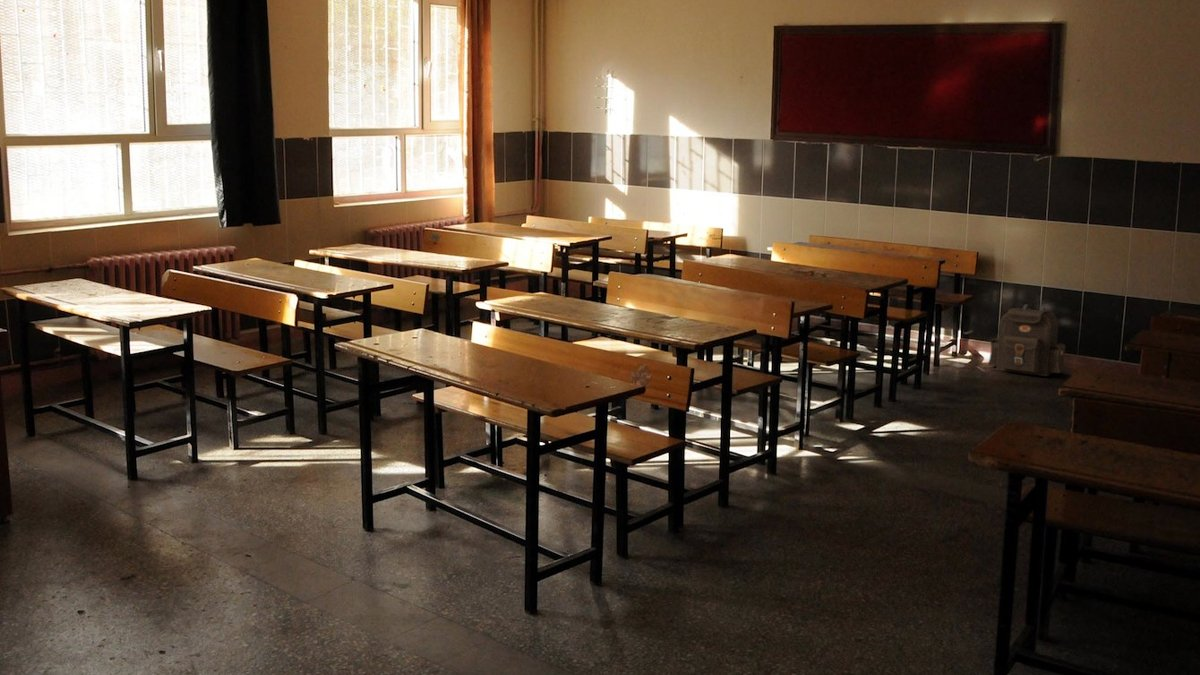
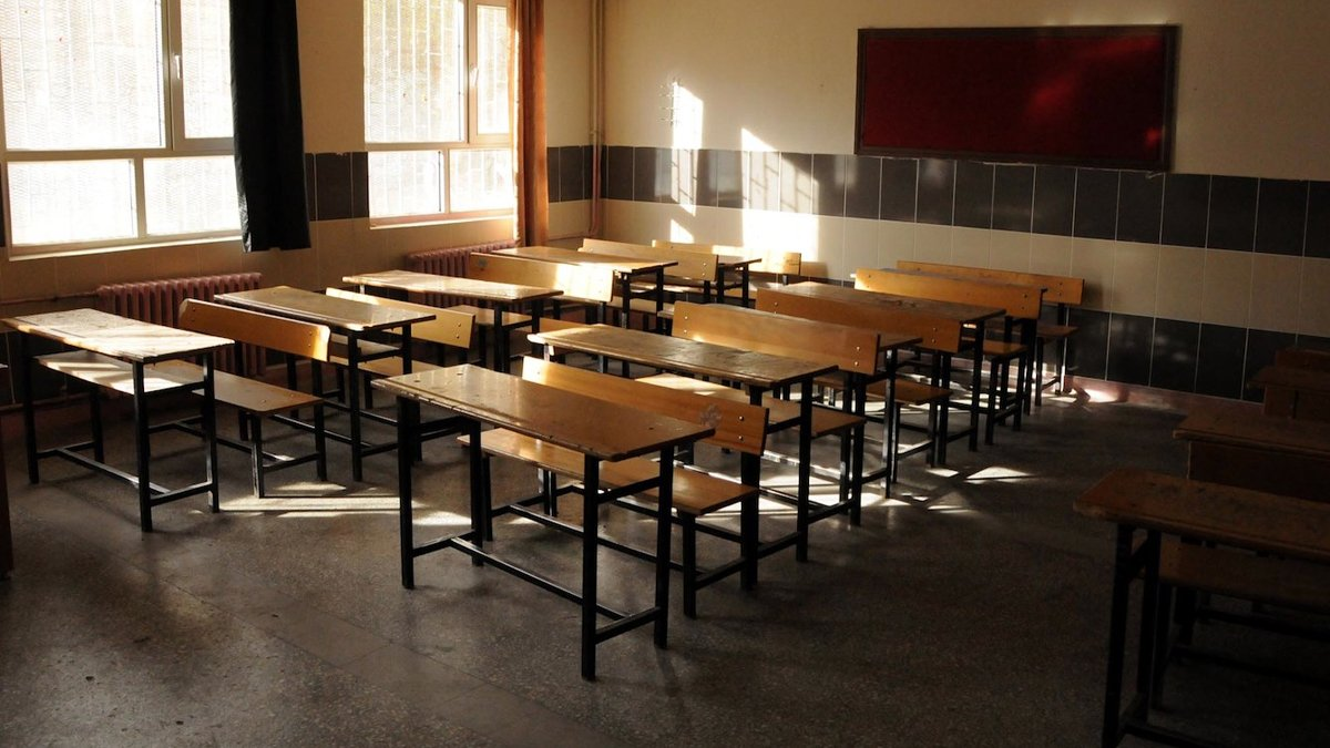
- backpack (1028, 338)
